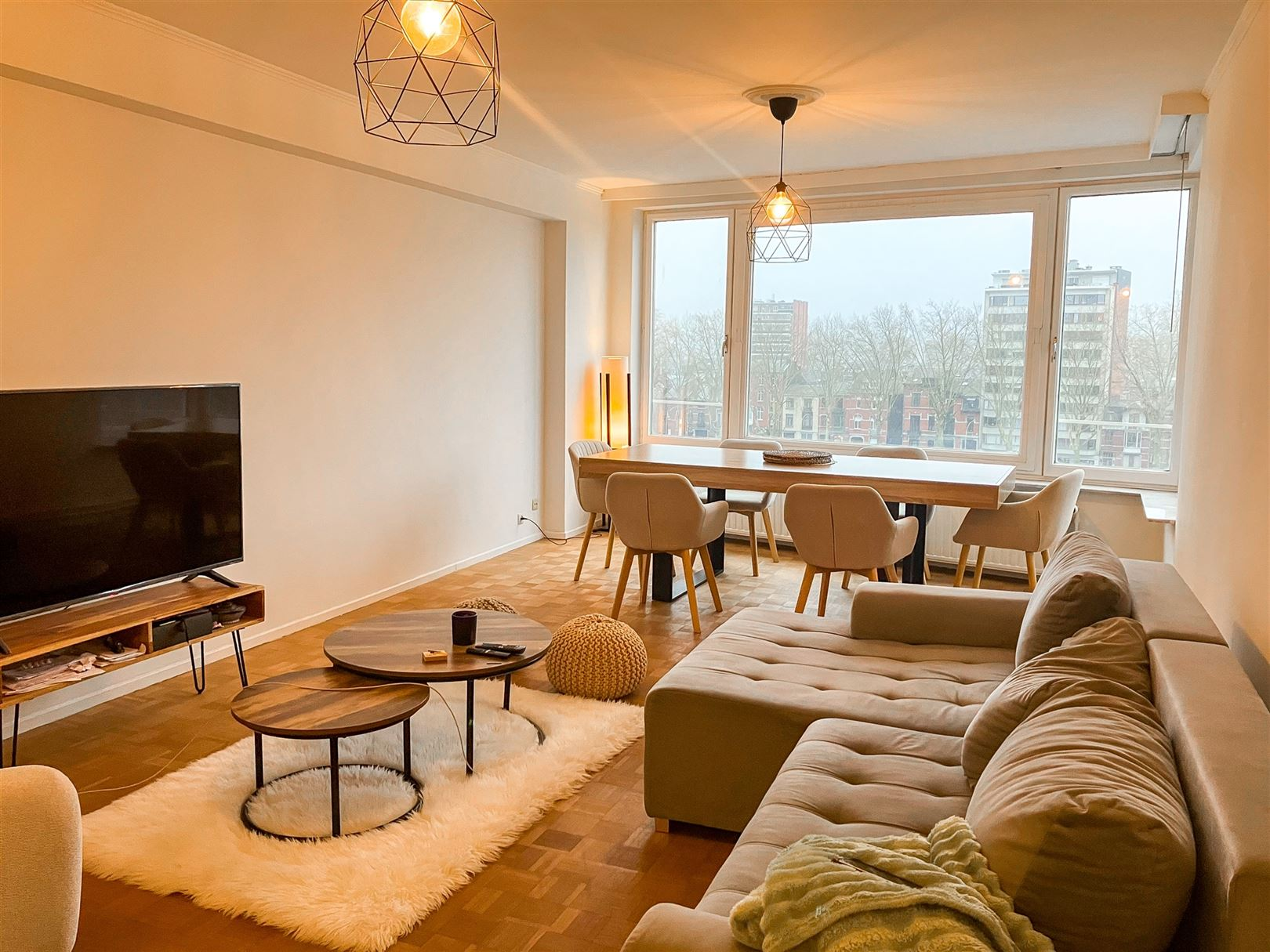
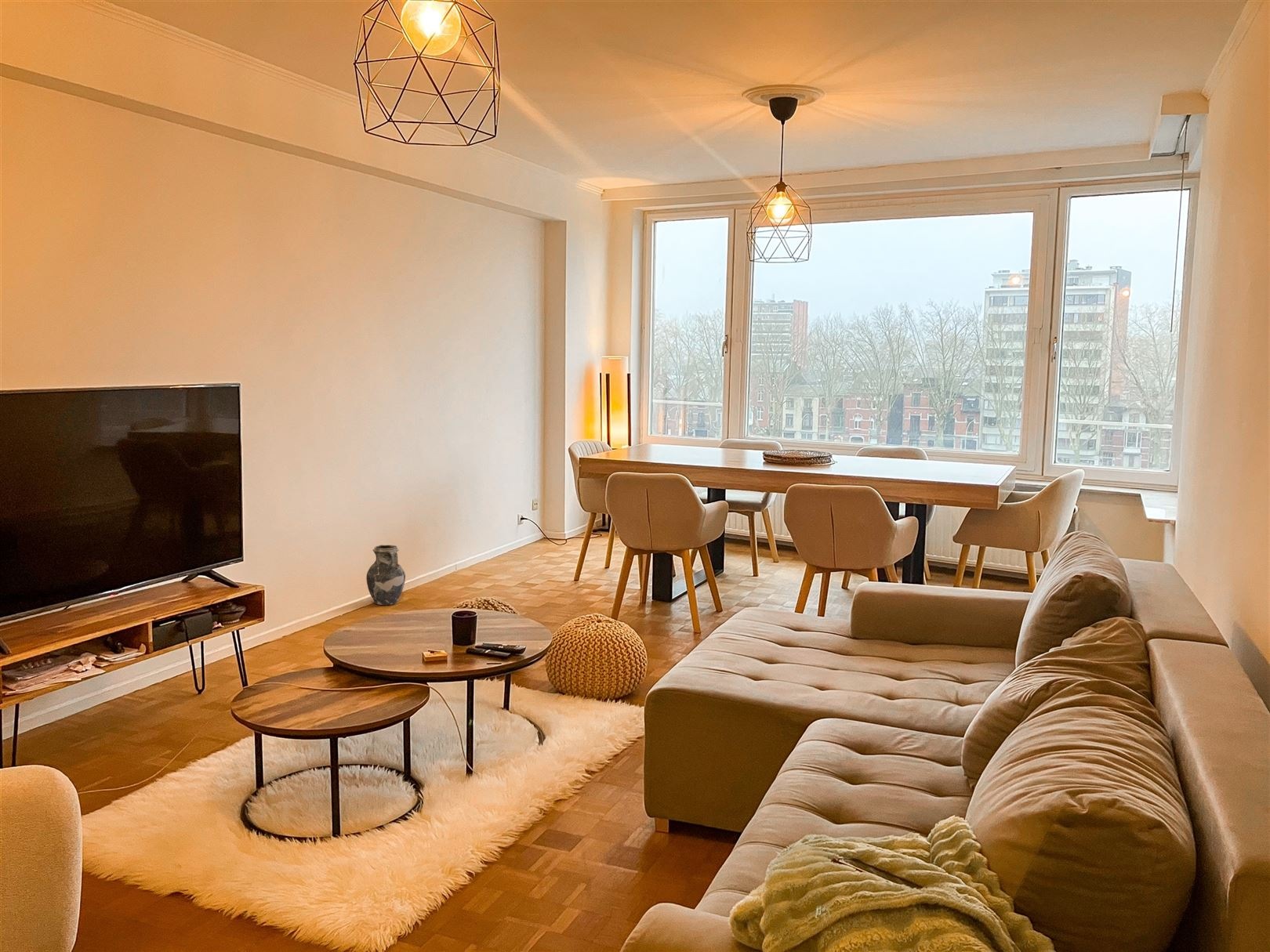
+ ceramic jug (386, 574)
